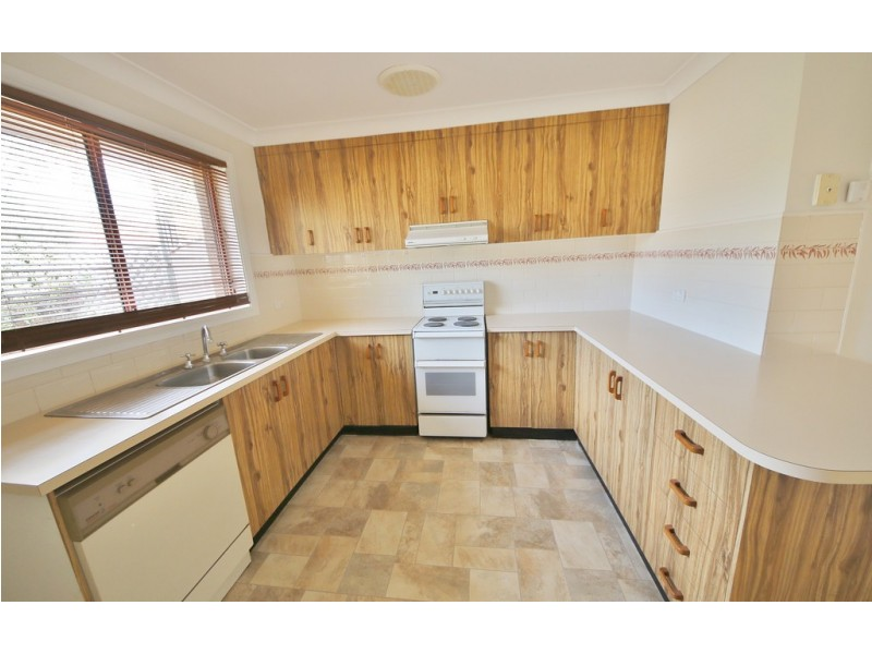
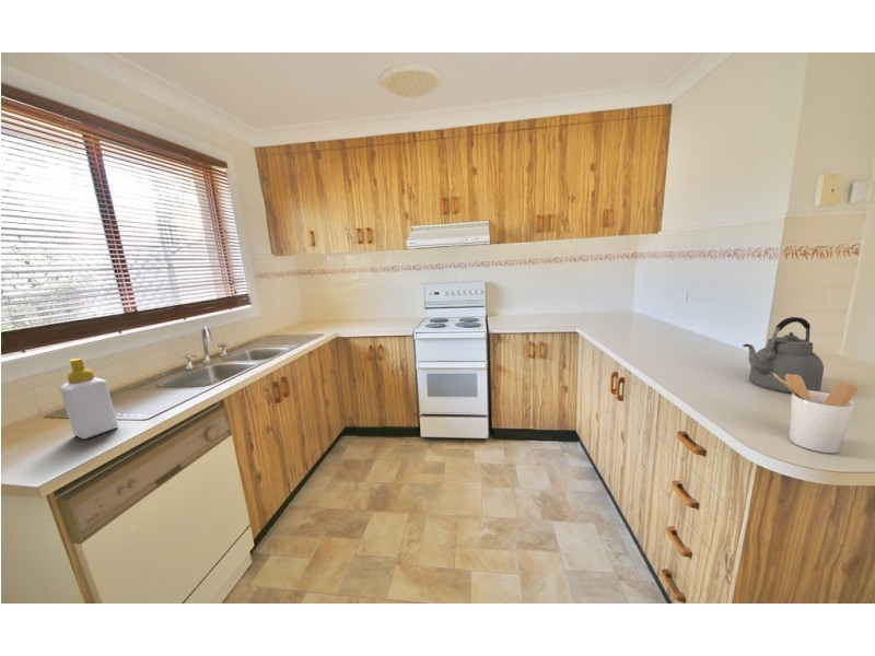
+ kettle (777, 352)
+ utensil holder (806, 409)
+ soap bottle (86, 396)
